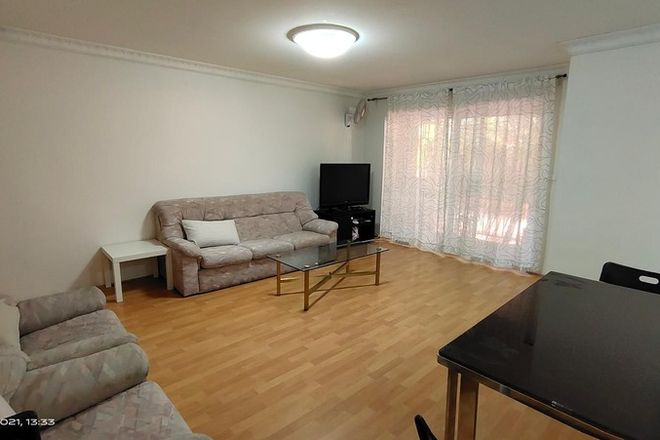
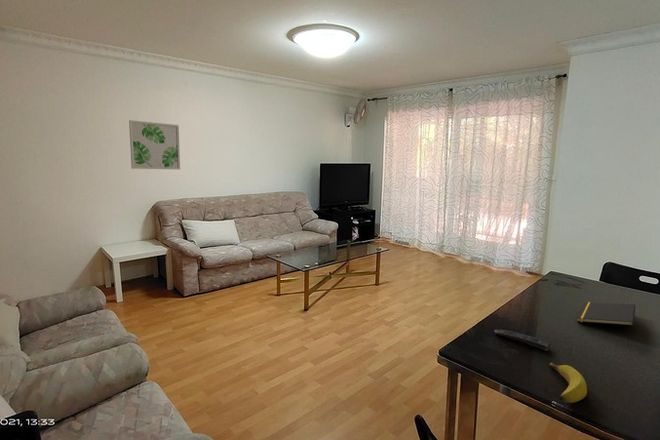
+ remote control (520, 338)
+ wall art (155, 146)
+ notepad (606, 312)
+ banana (567, 378)
